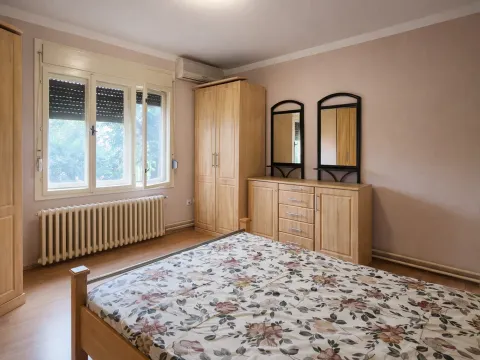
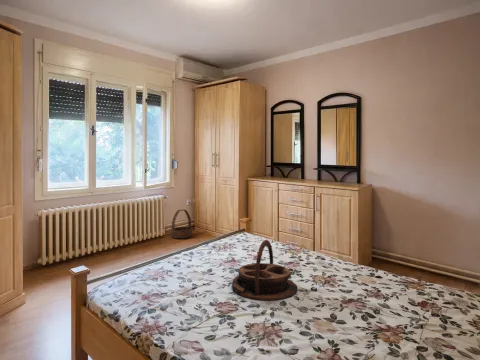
+ serving tray (264, 263)
+ basket (181, 227)
